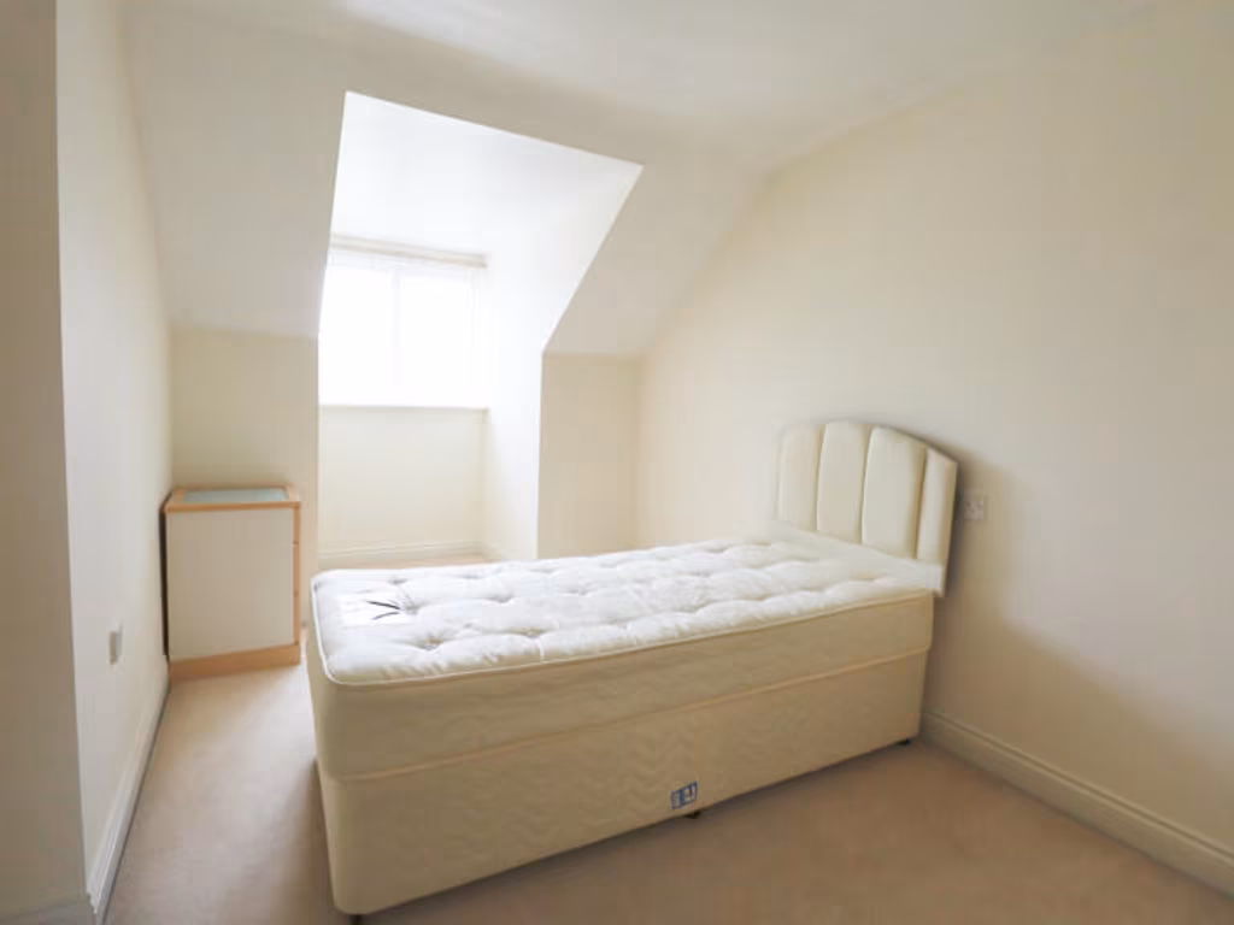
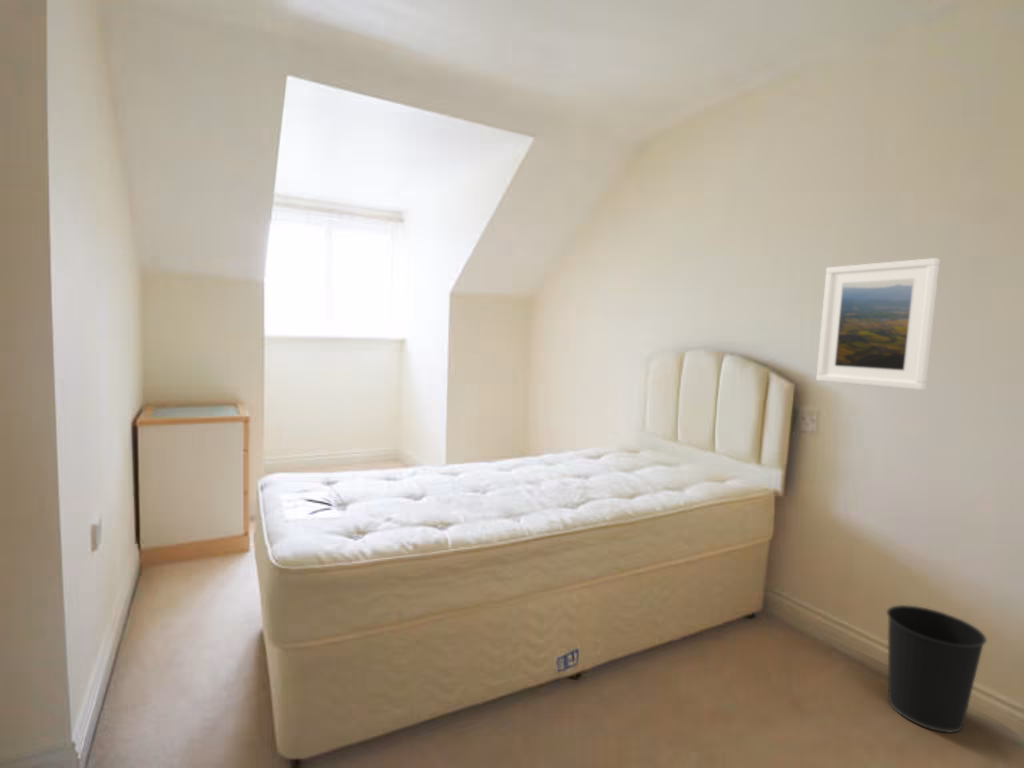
+ wastebasket (929, 668)
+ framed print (872, 324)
